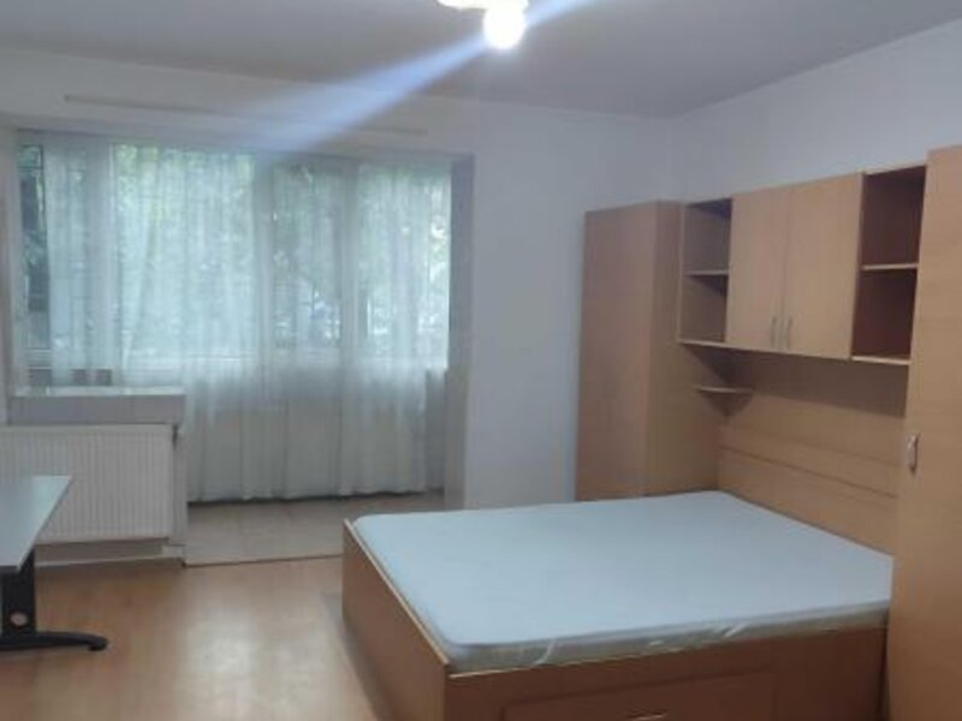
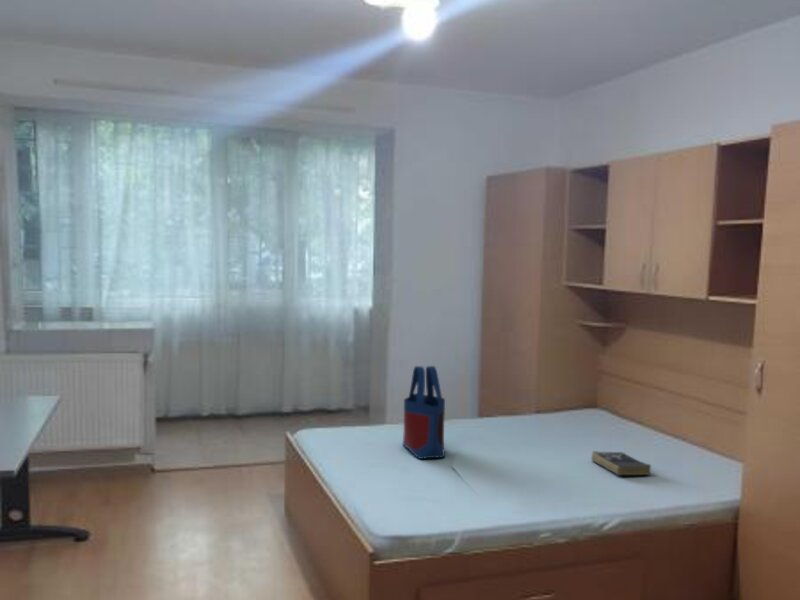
+ tote bag (424, 408)
+ book (619, 462)
